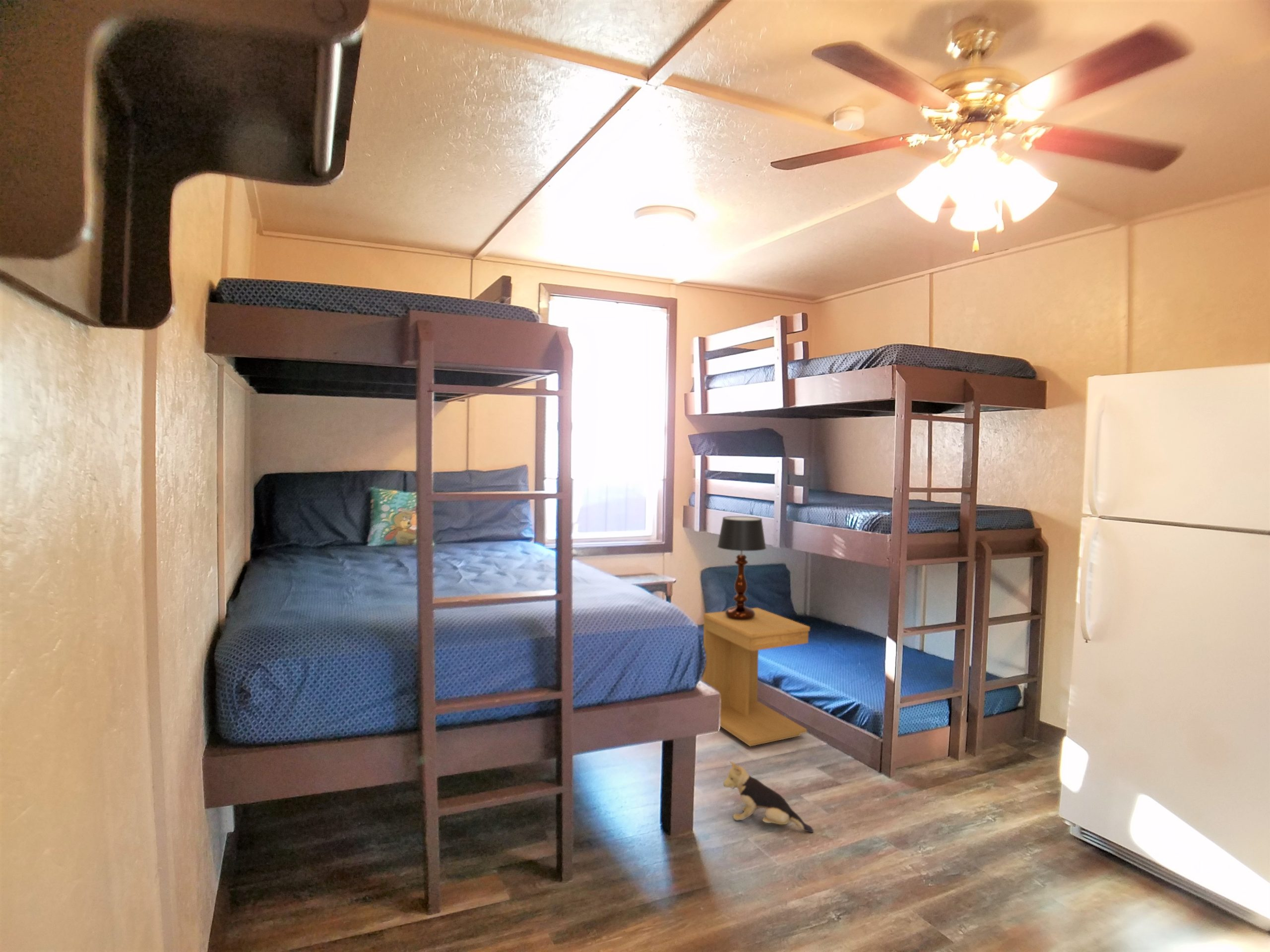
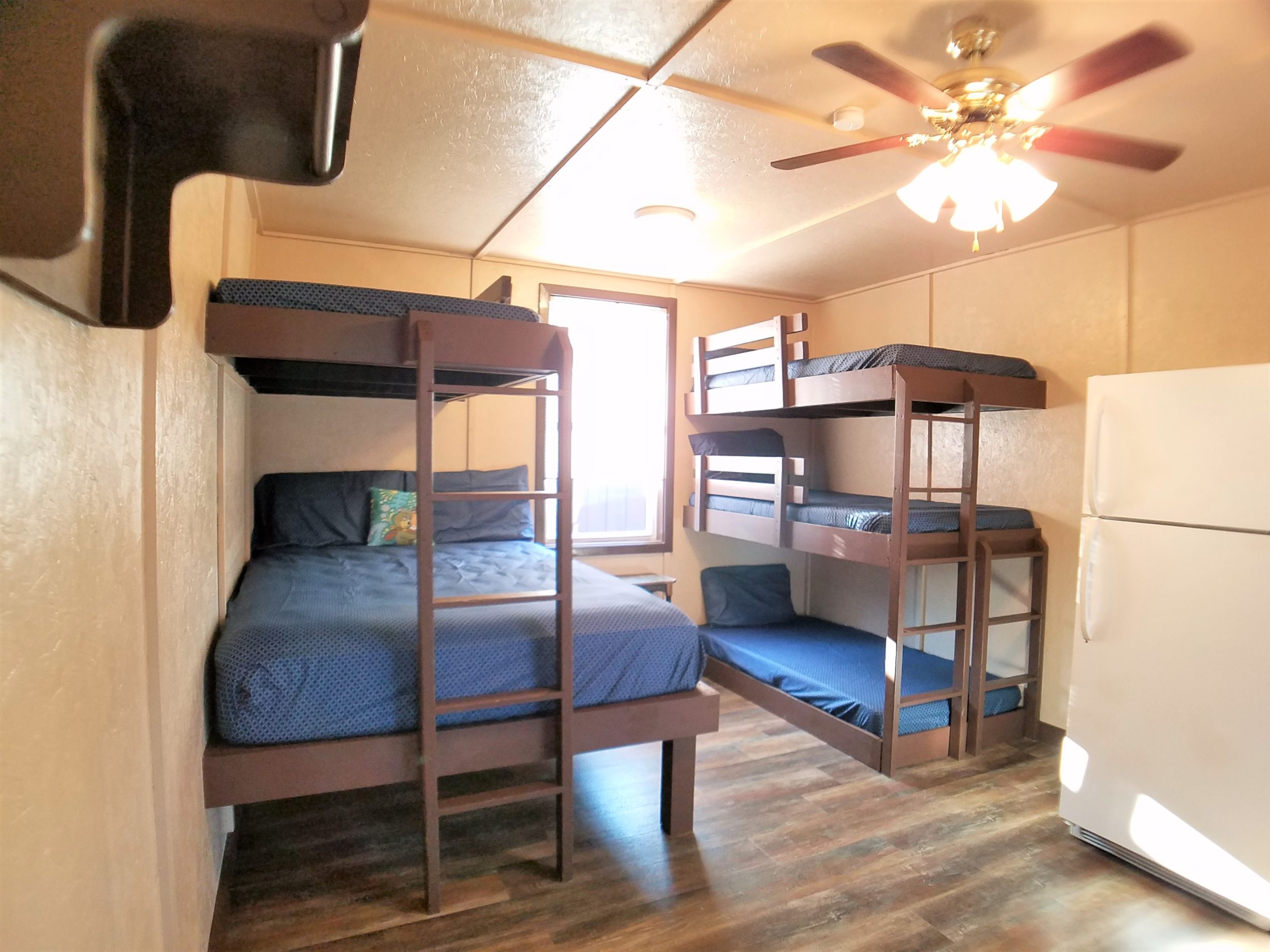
- table lamp (741, 567)
- plush toy (767, 794)
- side table (754, 674)
